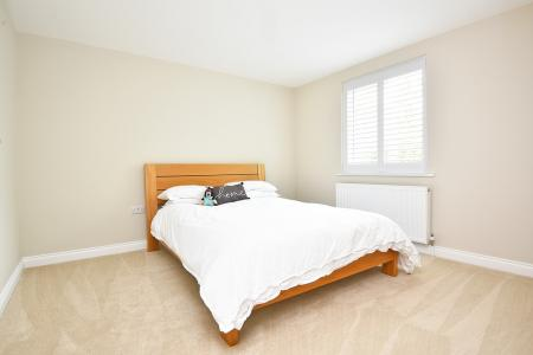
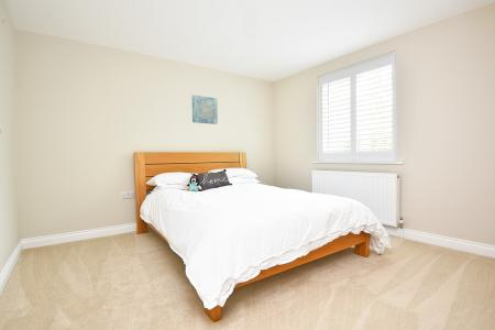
+ wall art (205, 110)
